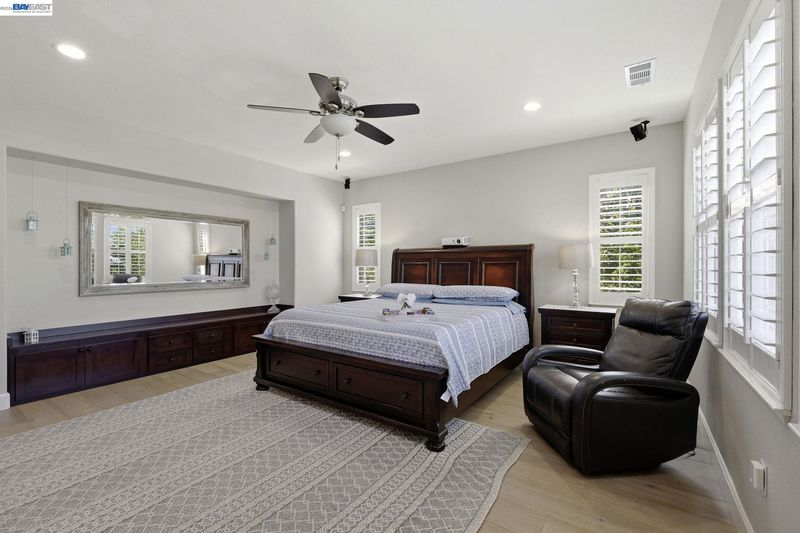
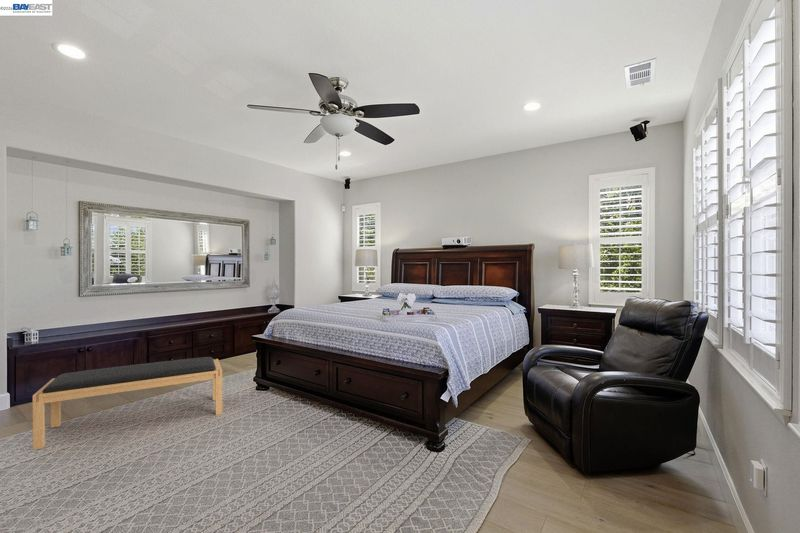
+ bench (139, 389)
